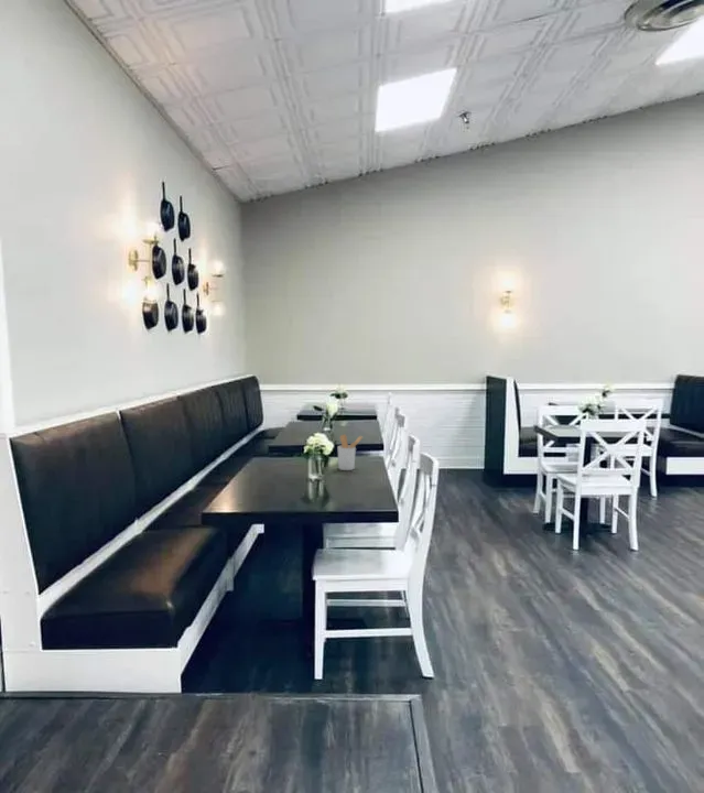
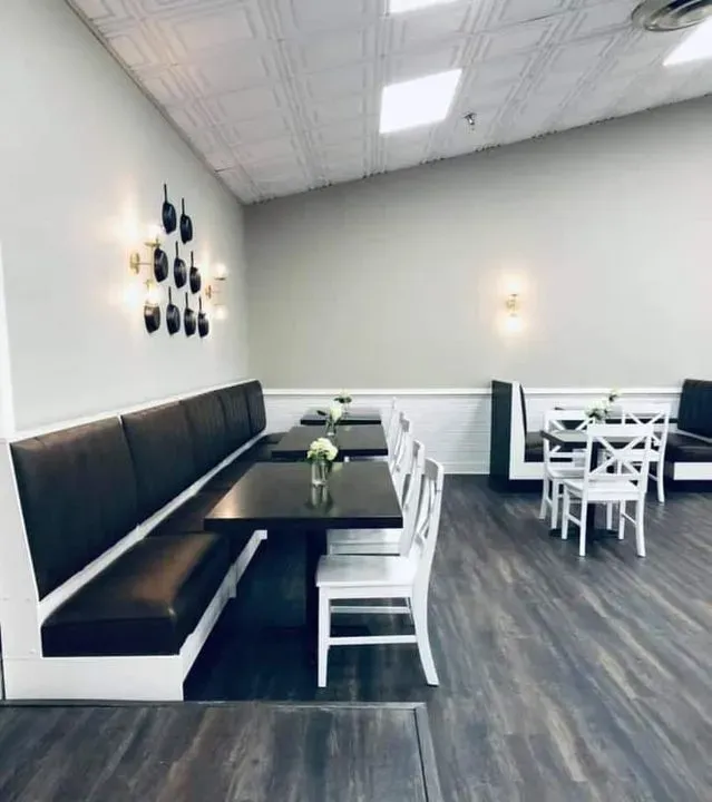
- utensil holder (350, 452)
